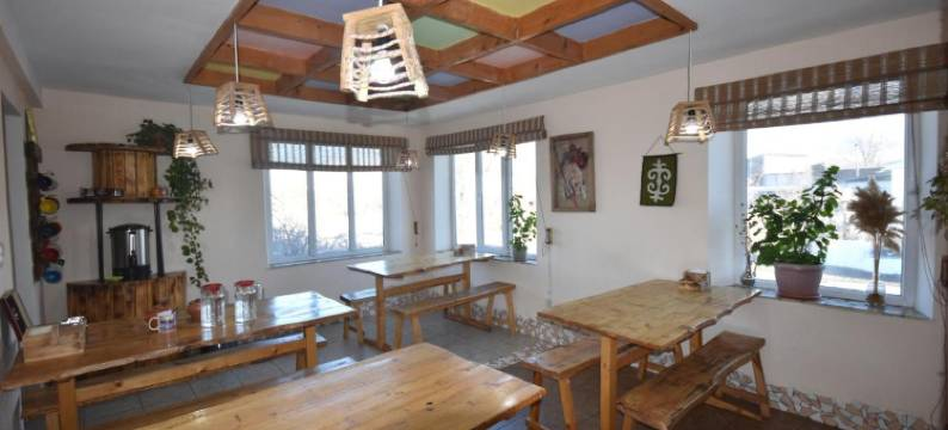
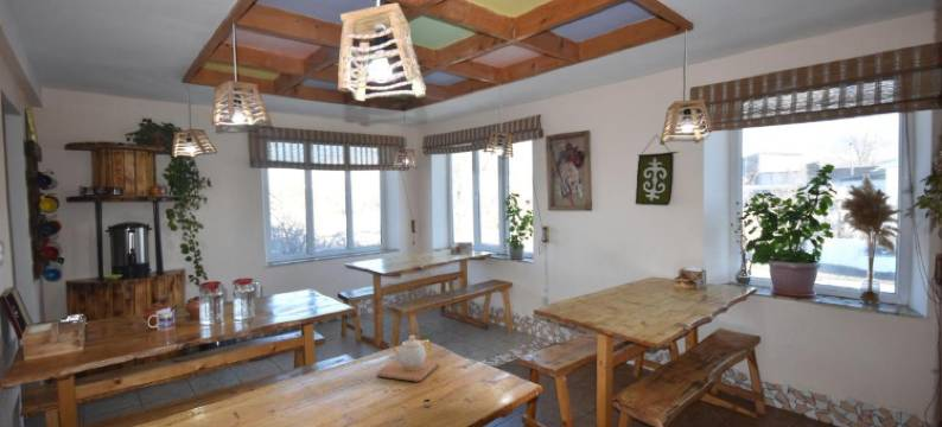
+ teapot (408, 352)
